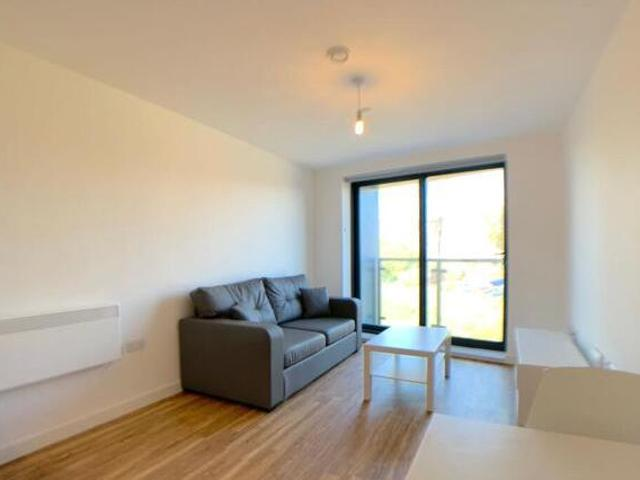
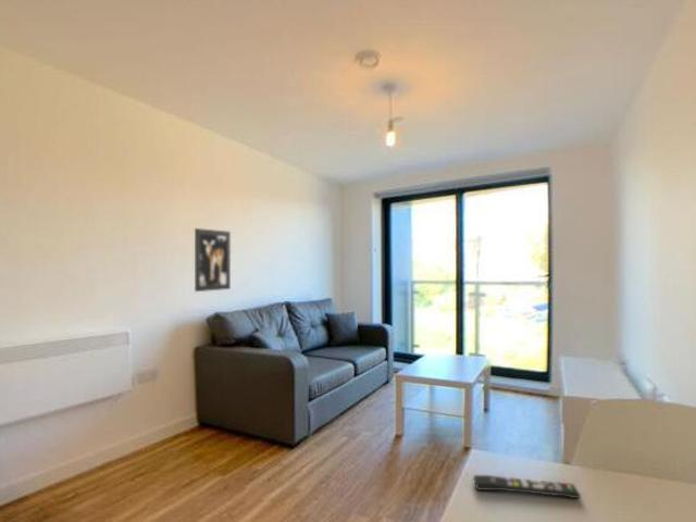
+ remote control (524, 486)
+ wall art (213, 260)
